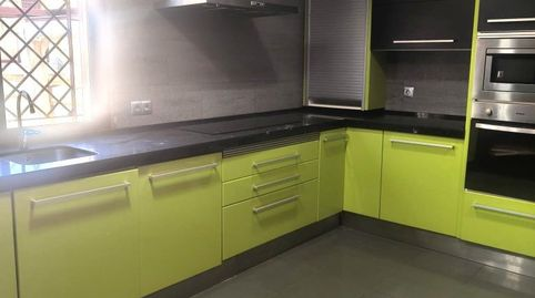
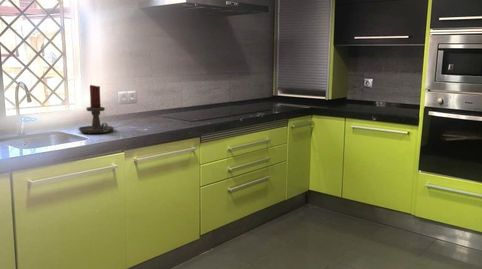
+ candle holder (97, 108)
